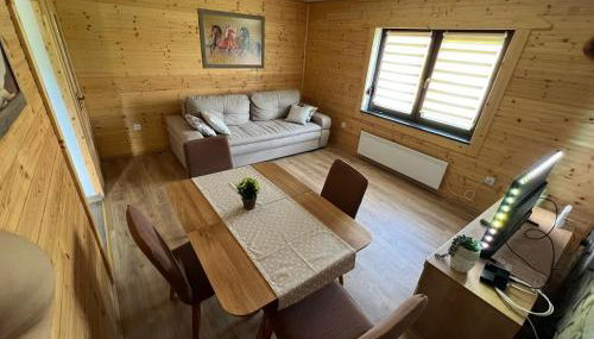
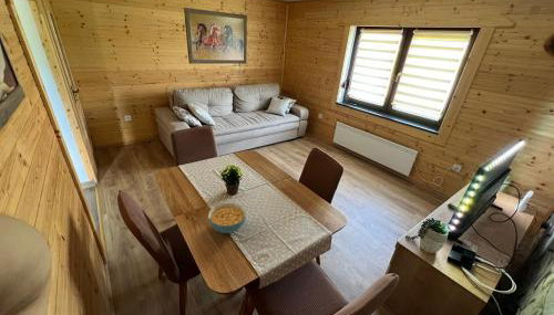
+ cereal bowl (227, 221)
